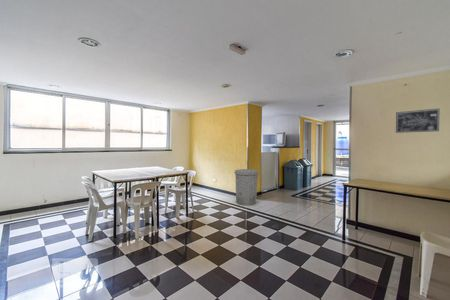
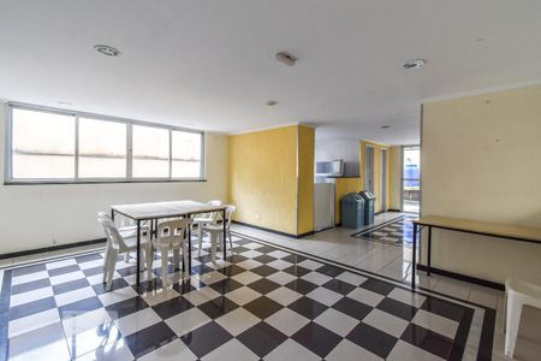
- trash can (246, 185)
- wall art (416, 121)
